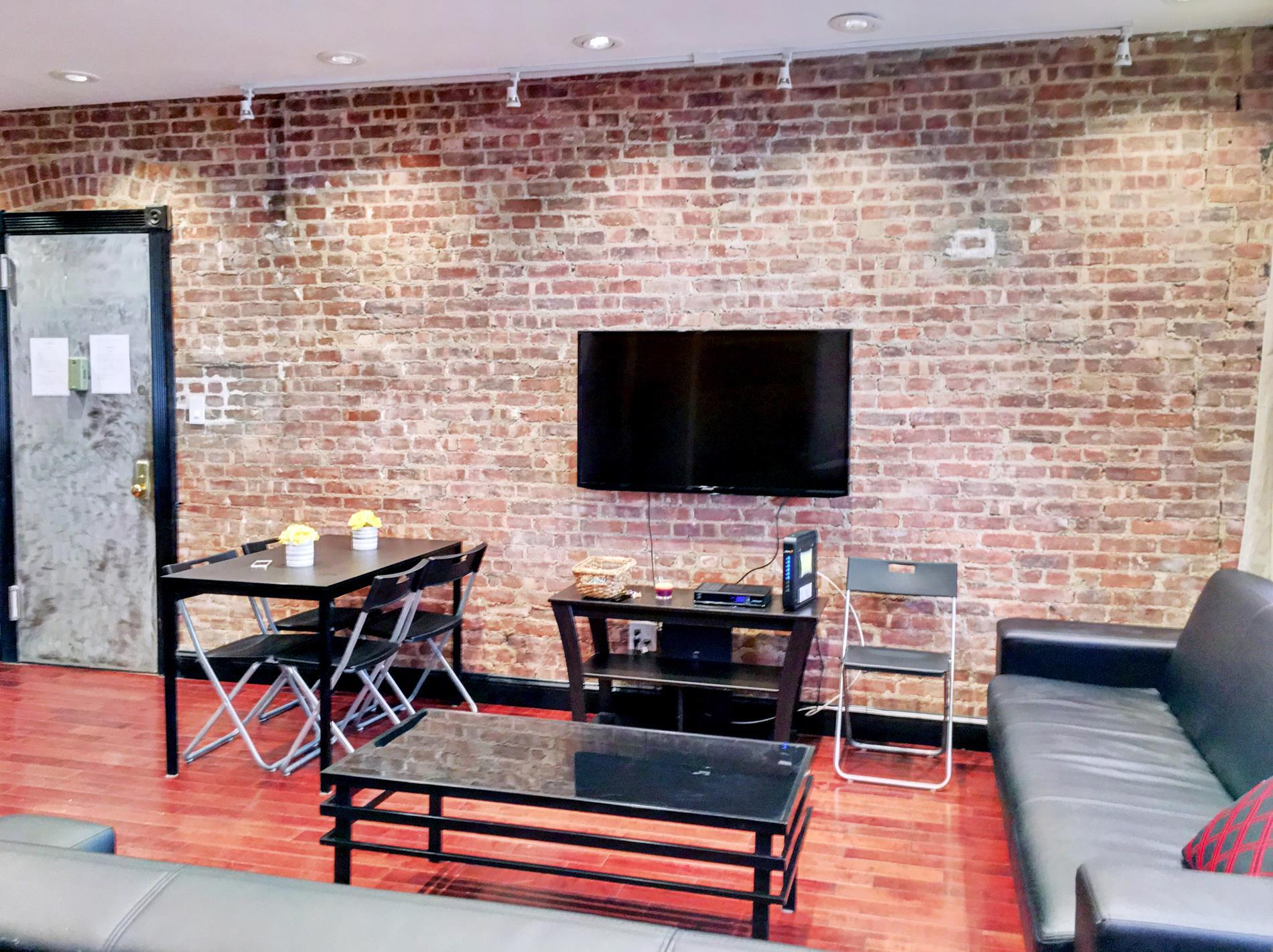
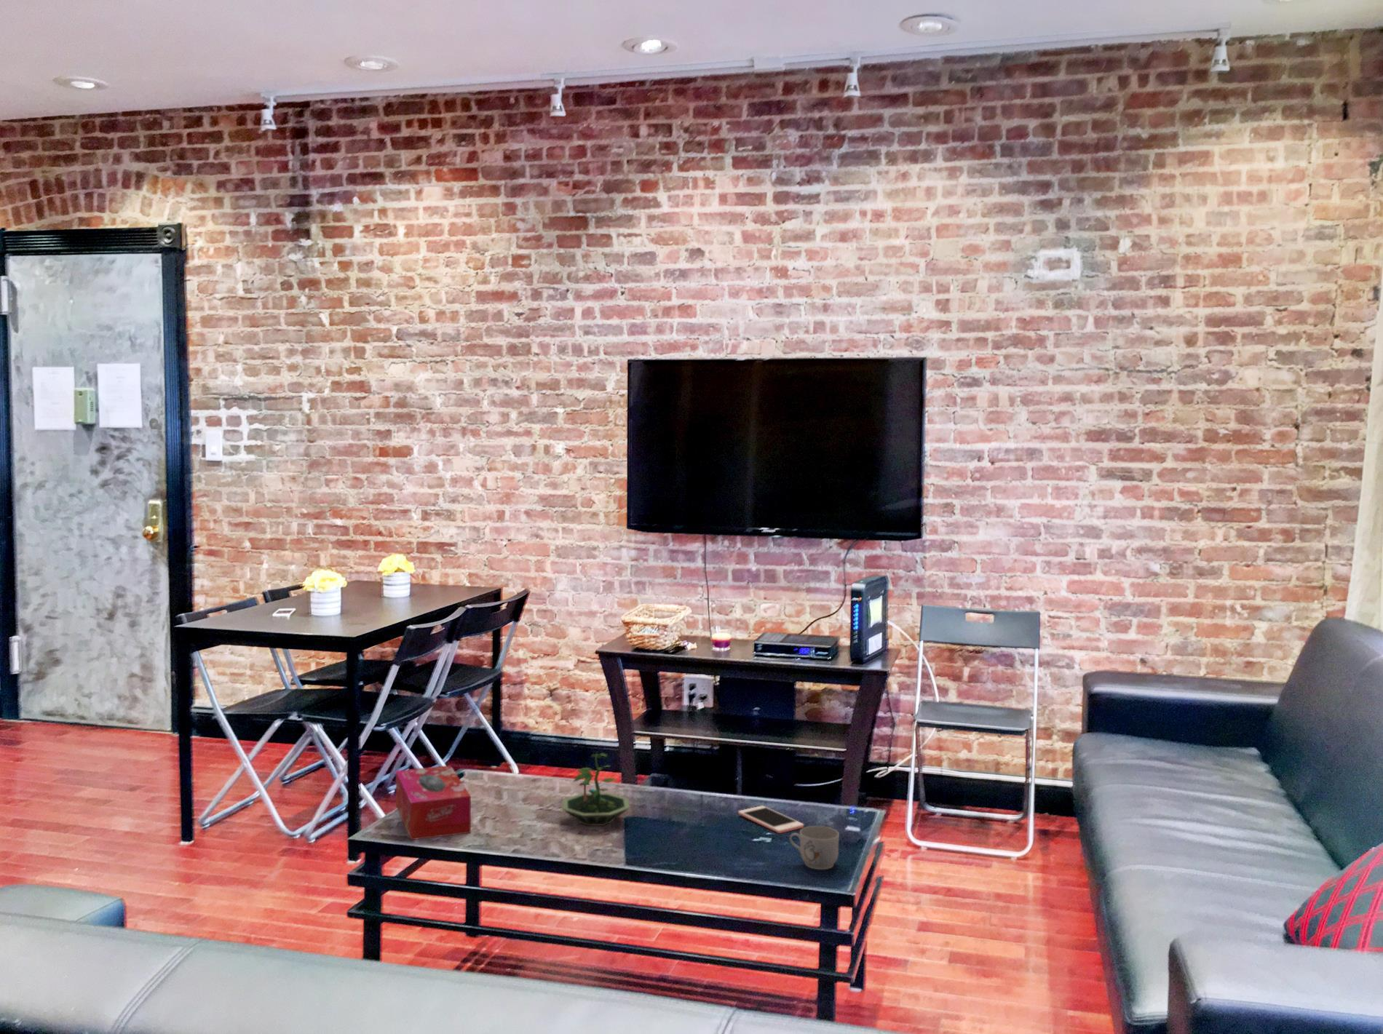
+ tissue box (431, 800)
+ mug (814, 847)
+ cell phone (770, 819)
+ terrarium (596, 766)
